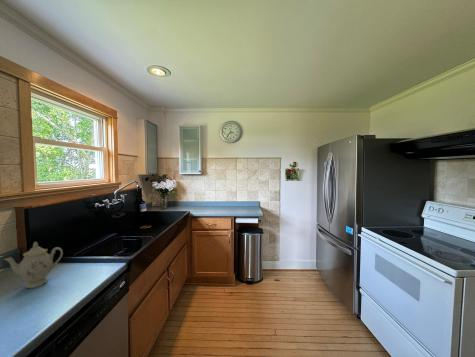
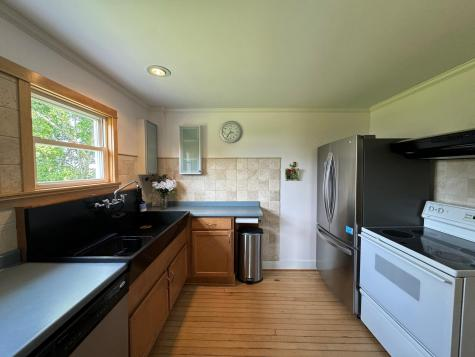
- chinaware (35, 262)
